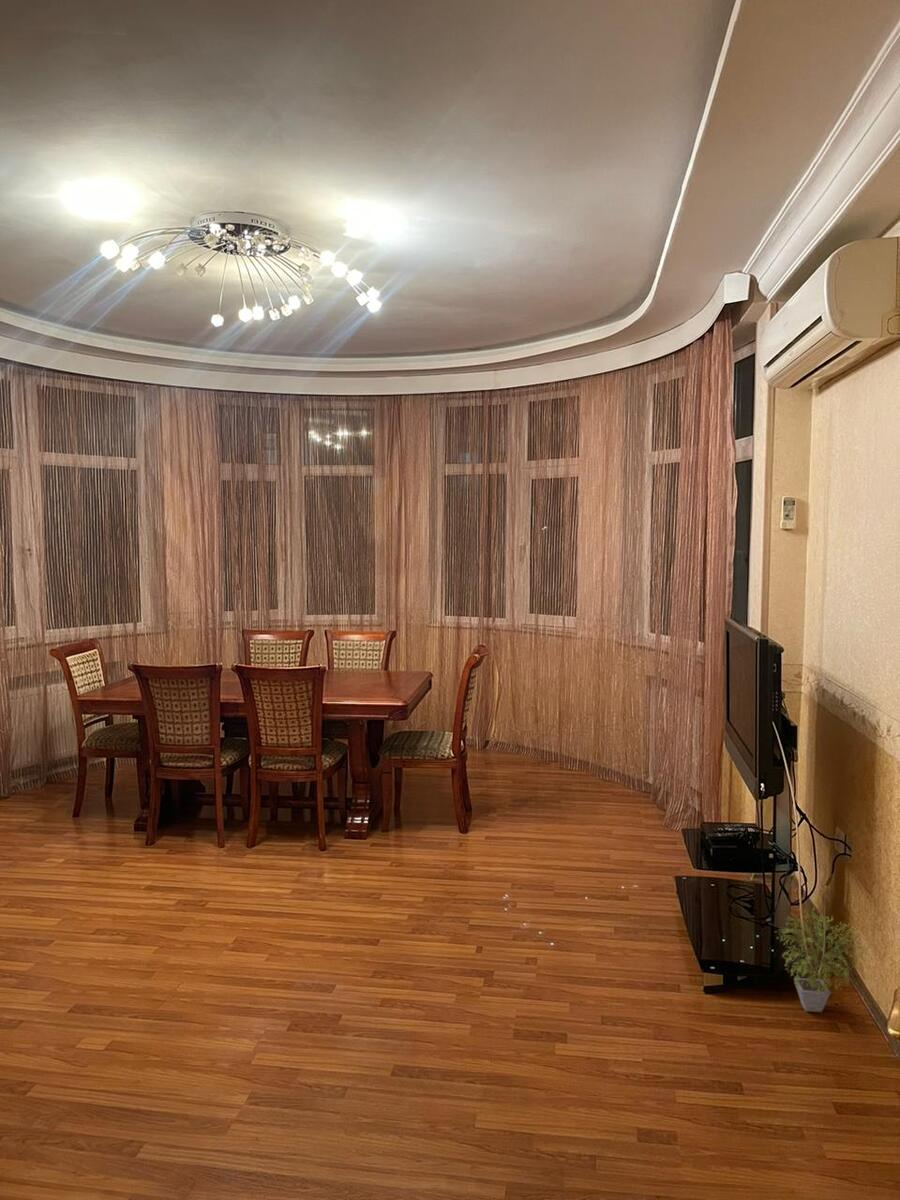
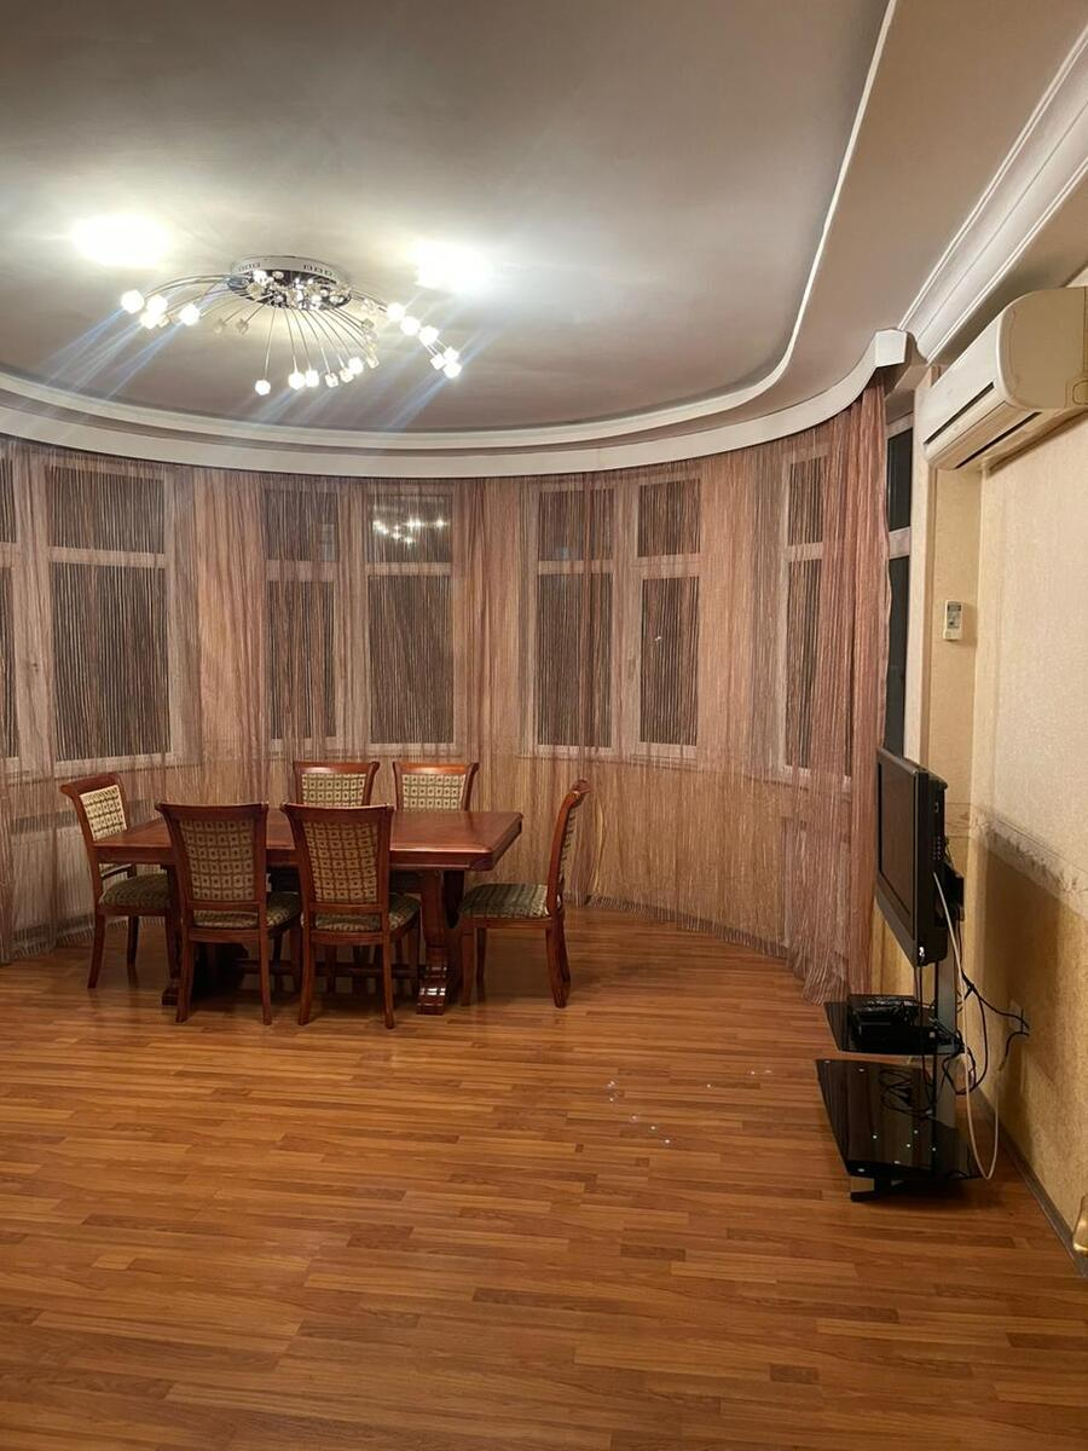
- potted plant (821, 958)
